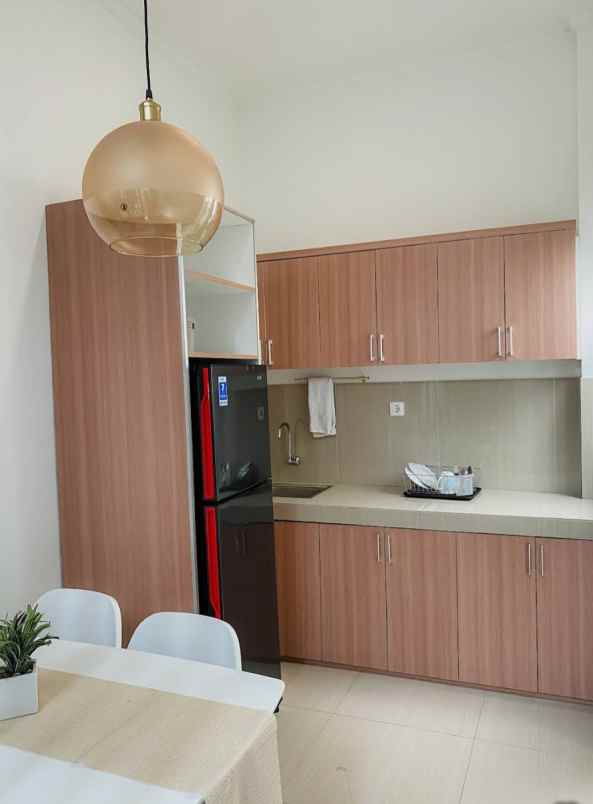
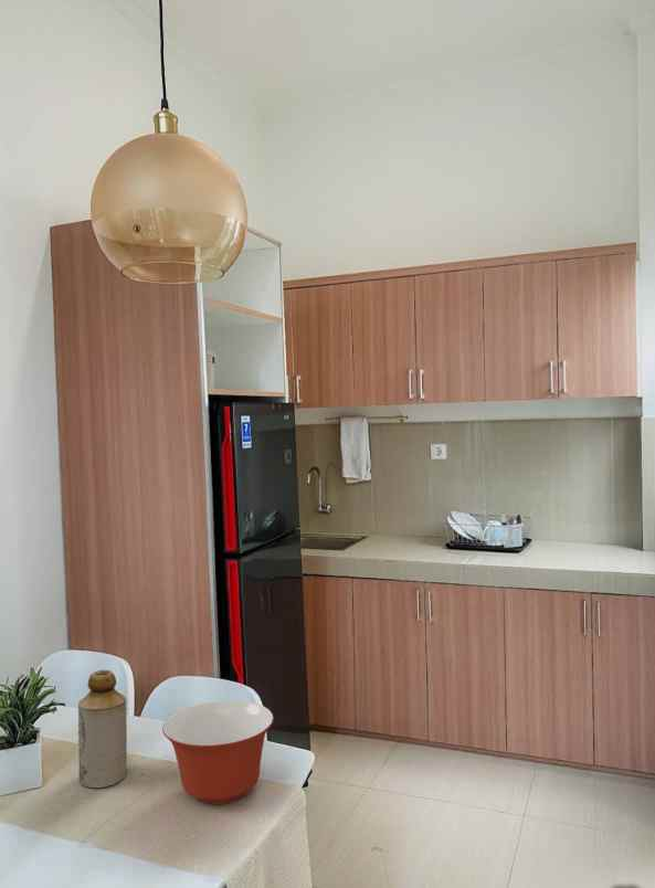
+ mixing bowl (220, 755)
+ bottle (102, 725)
